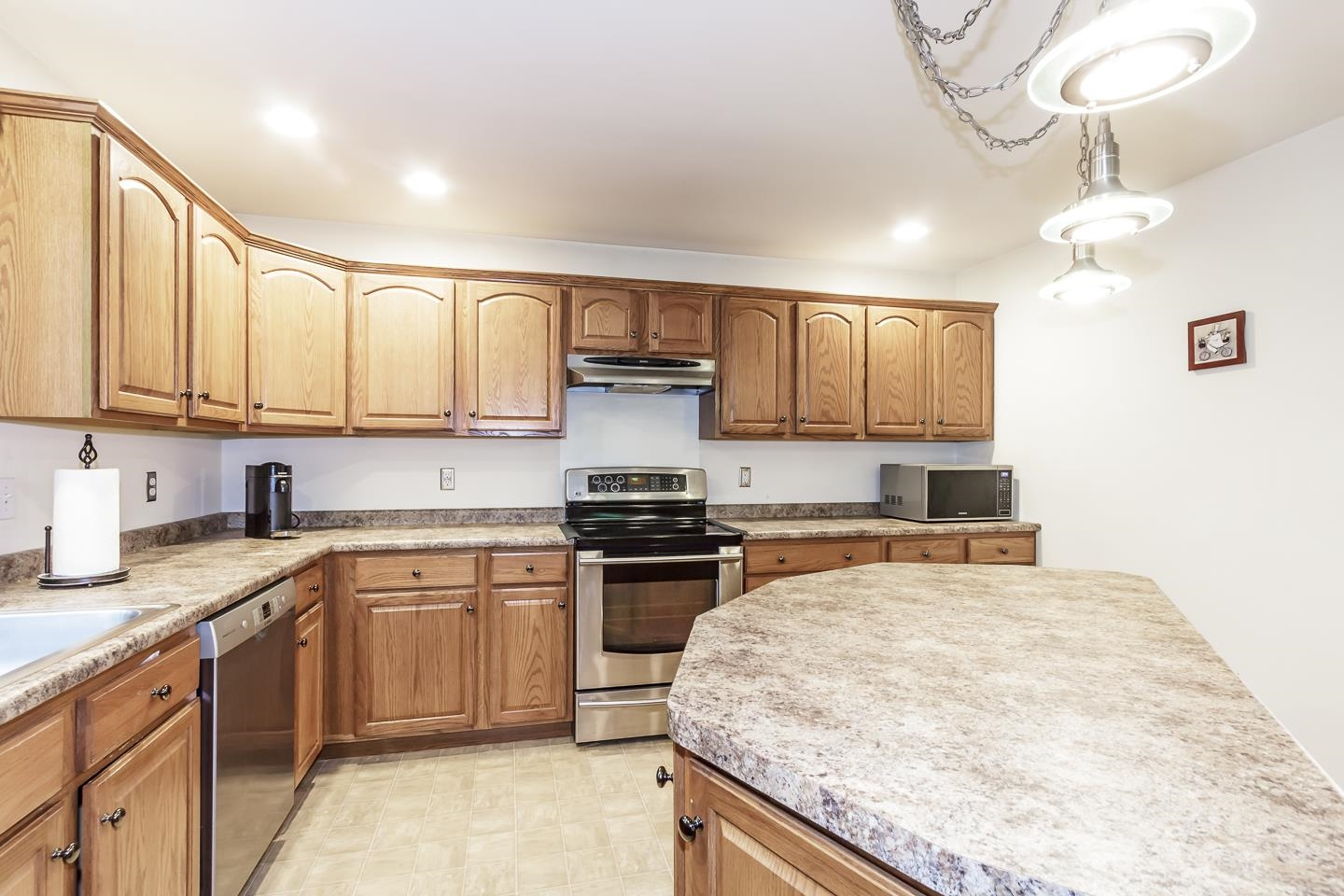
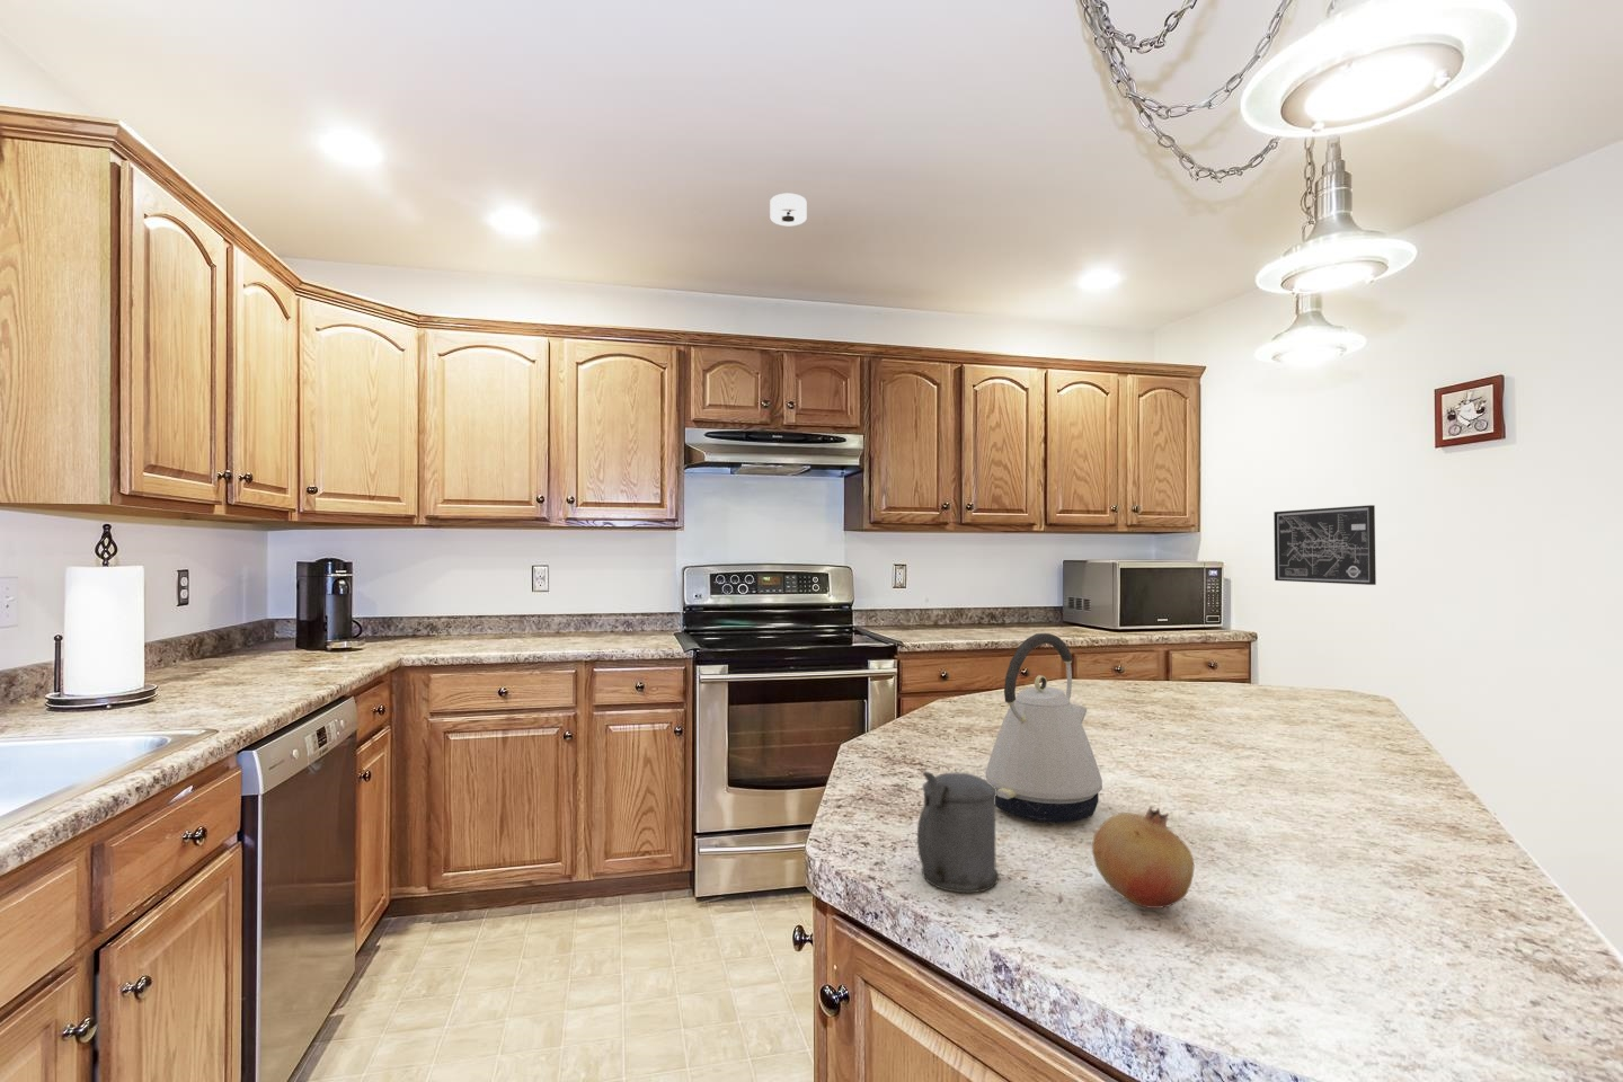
+ kettle (1043, 720)
+ smoke detector (787, 211)
+ wall art (1321, 546)
+ fruit (1141, 854)
+ beer stein (952, 821)
